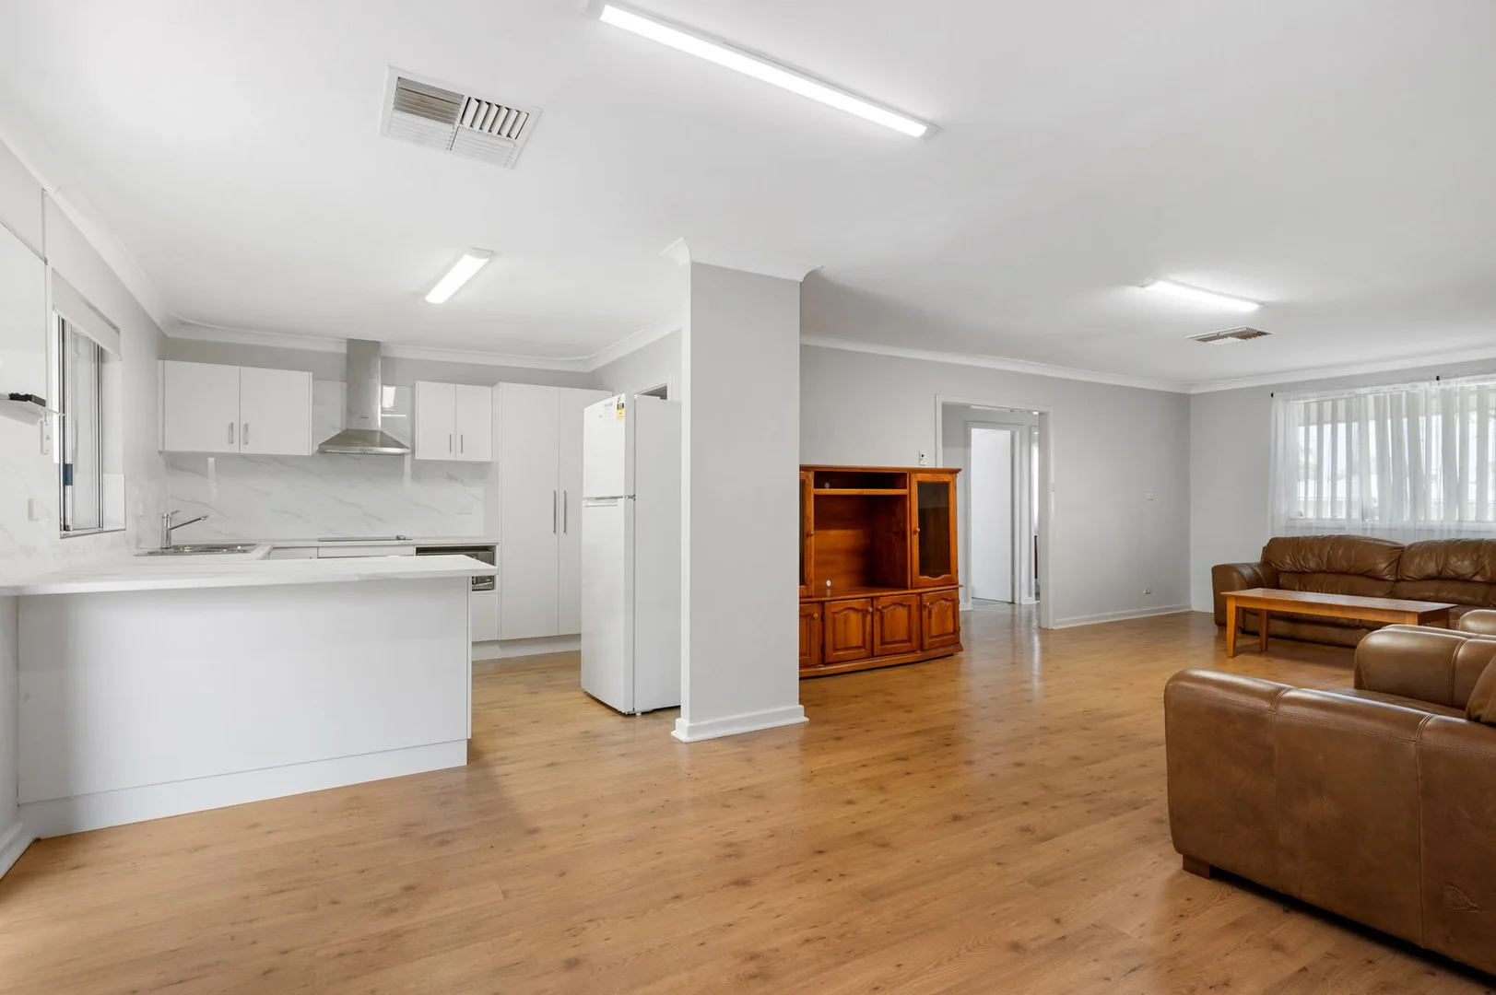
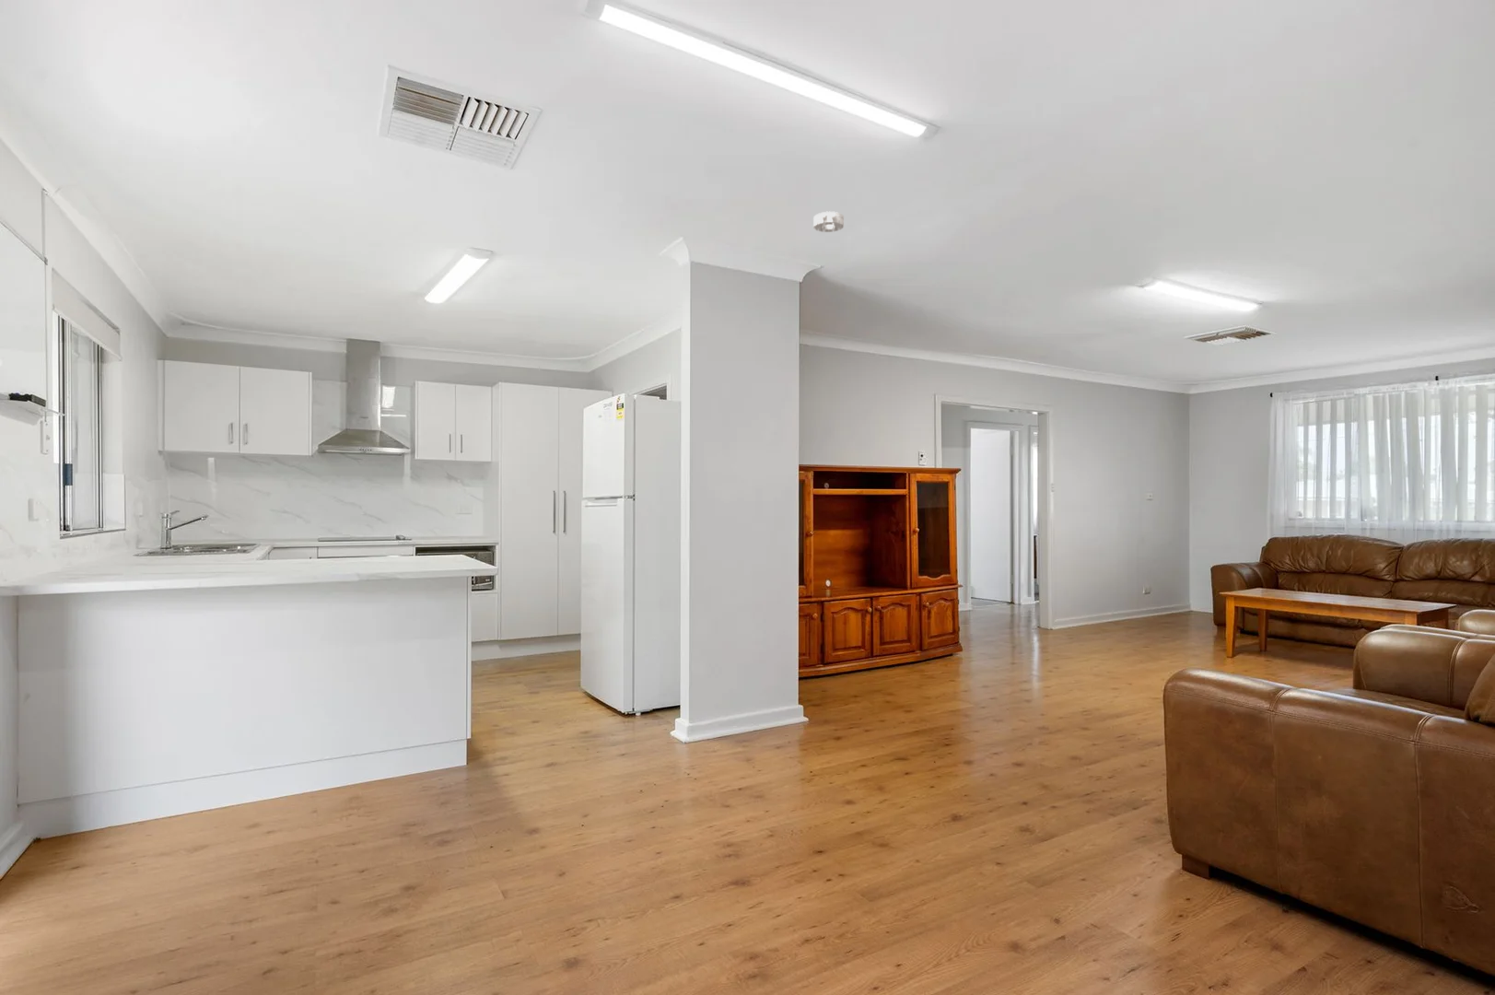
+ smoke detector (828, 221)
